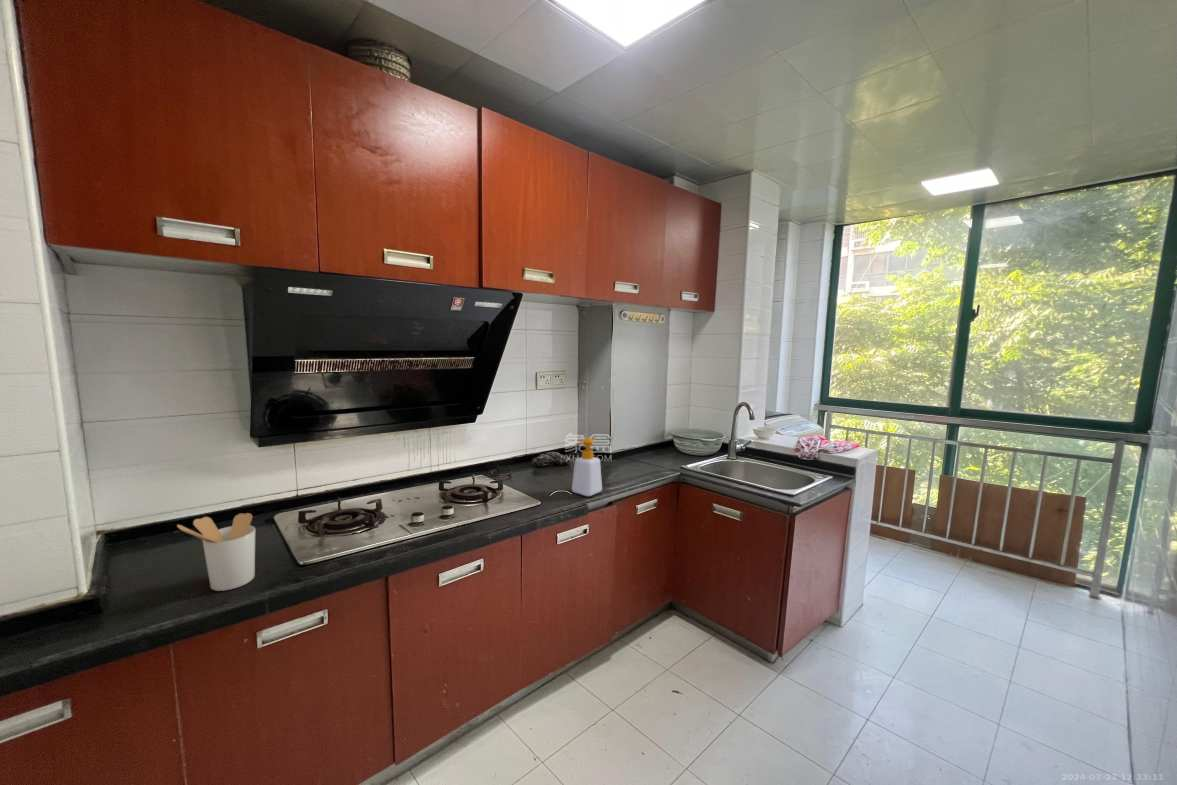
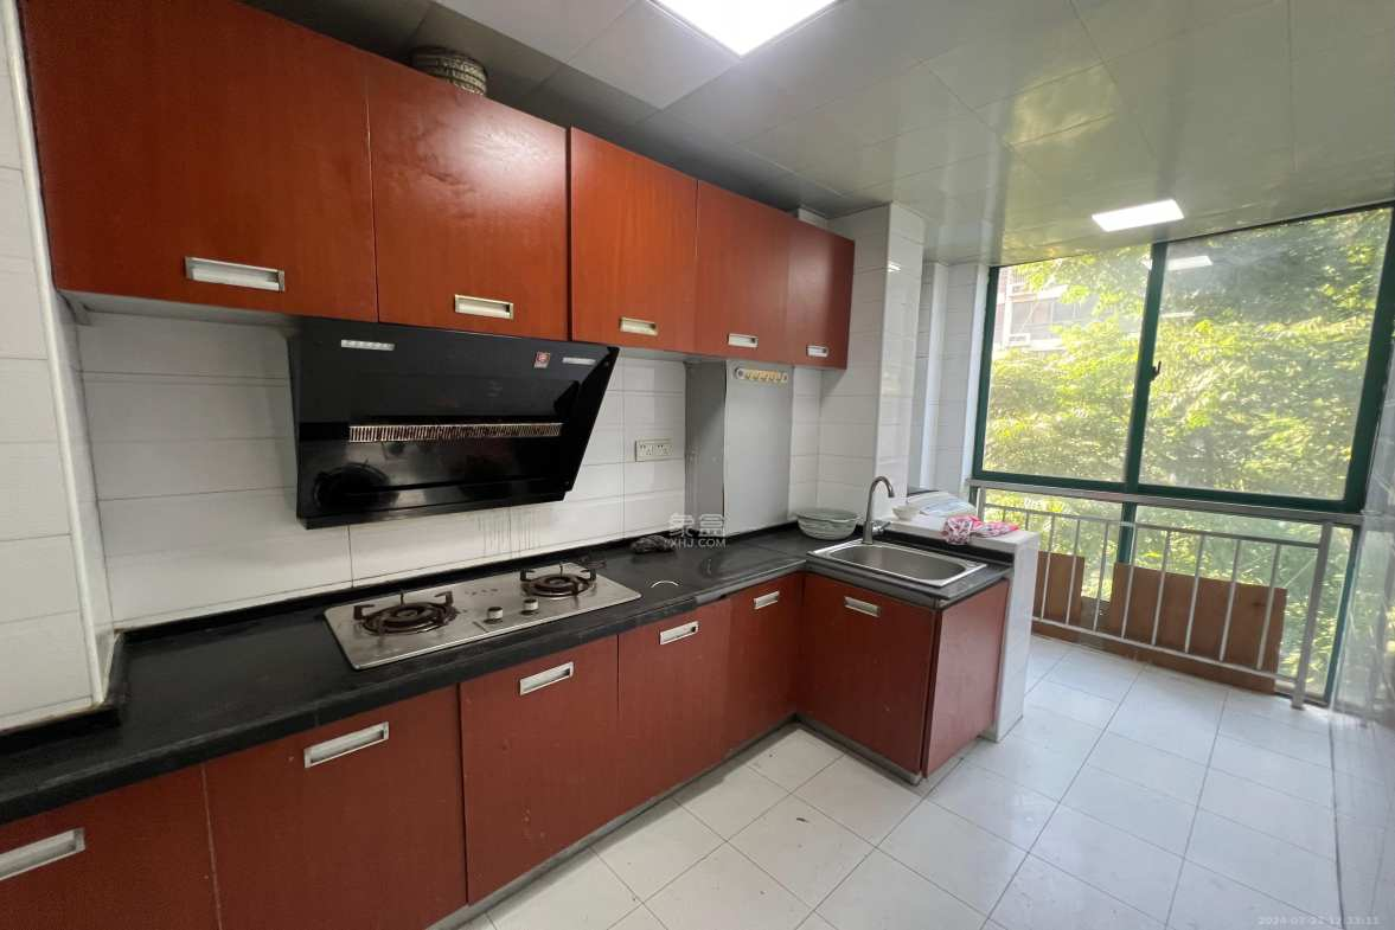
- utensil holder (218, 550)
- soap bottle (584, 466)
